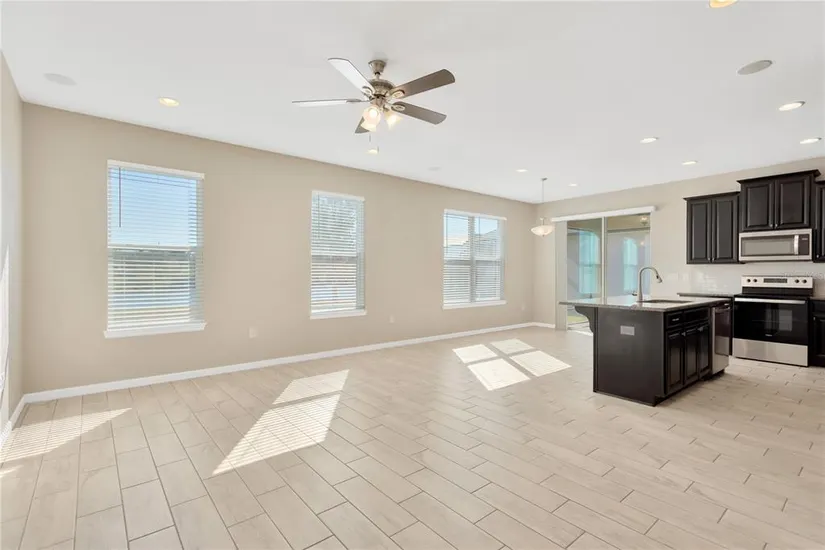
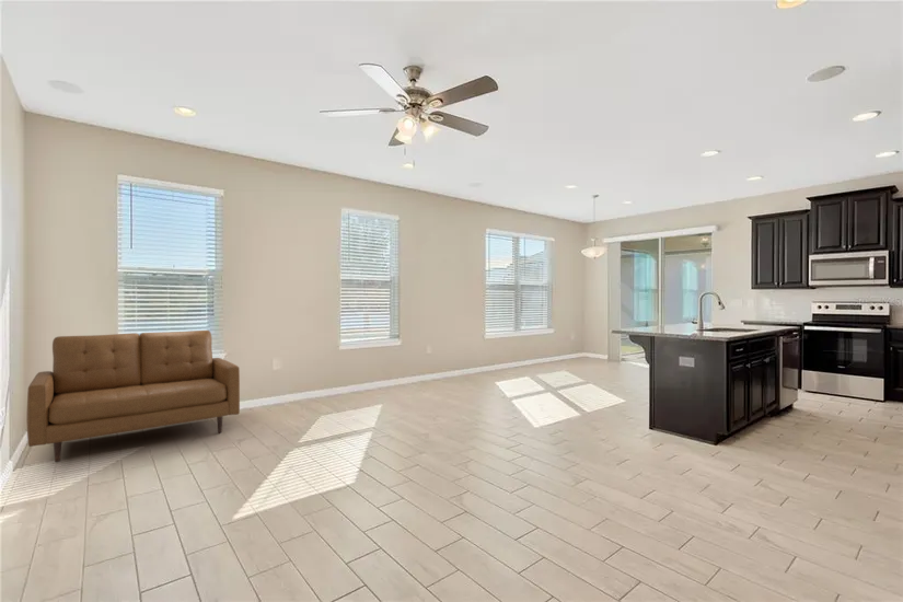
+ sofa (142, 385)
